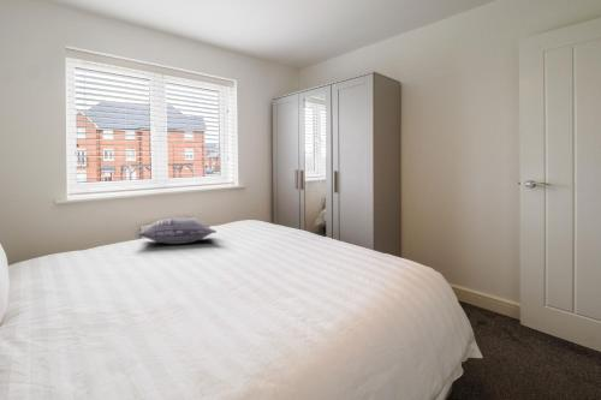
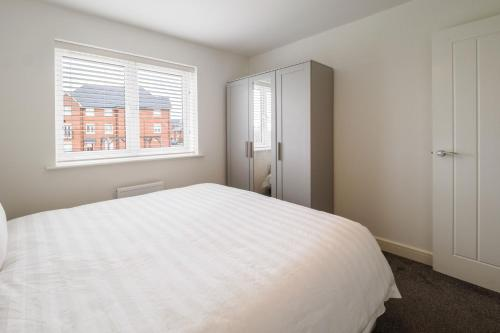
- pillow (178, 229)
